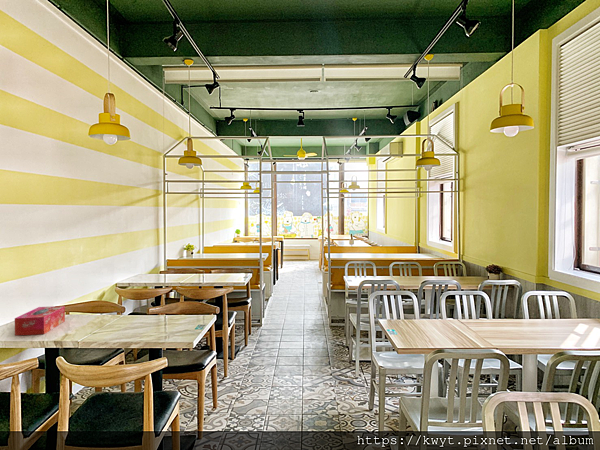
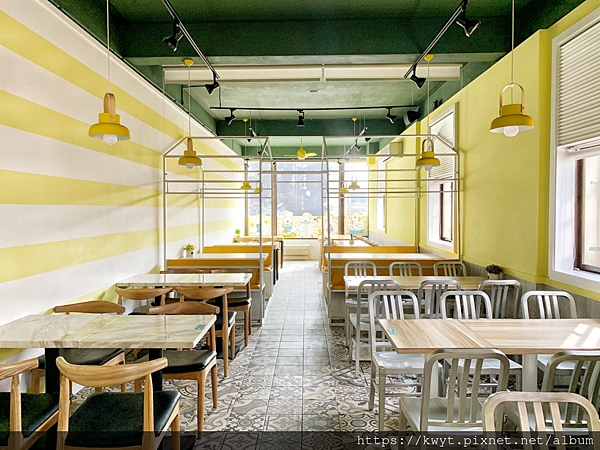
- tissue box (41, 319)
